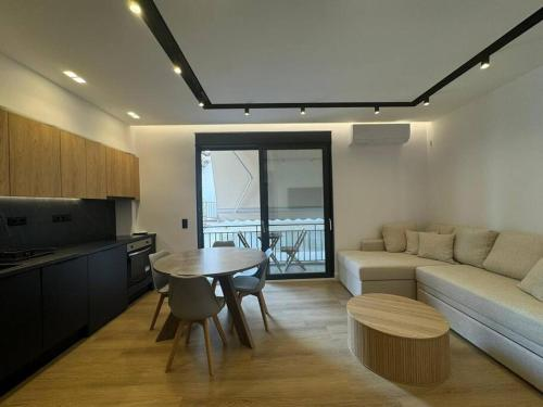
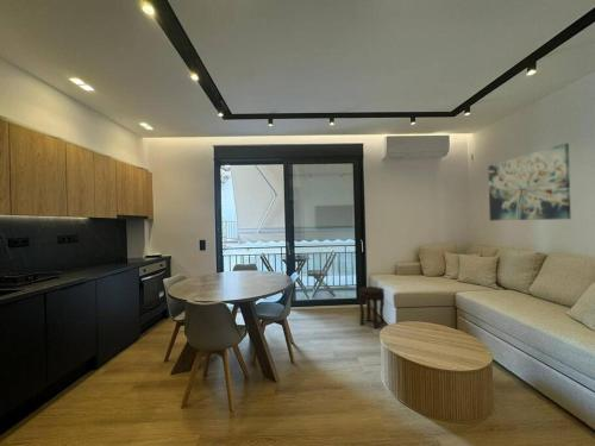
+ side table (372, 307)
+ wall art (522, 188)
